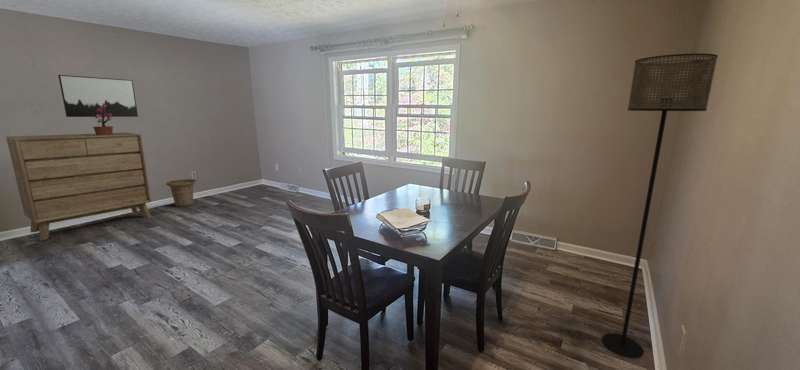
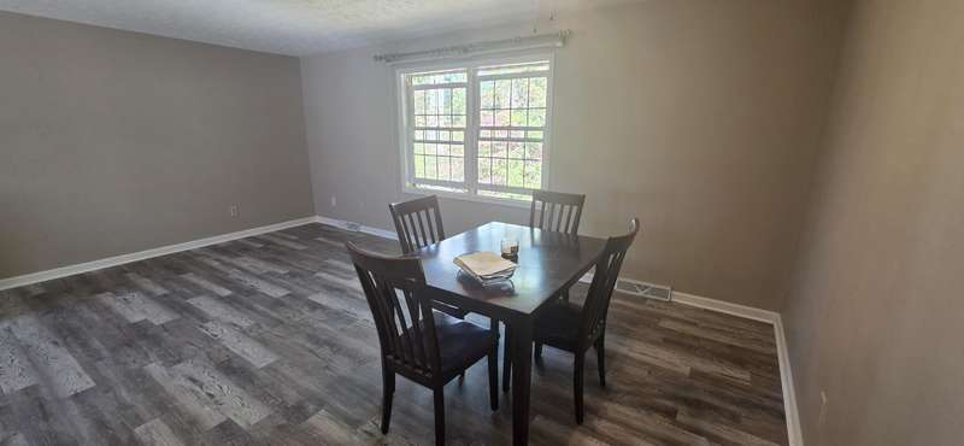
- potted plant (99, 119)
- basket (182, 193)
- floor lamp (645, 216)
- dresser (87, 181)
- wall art (101, 97)
